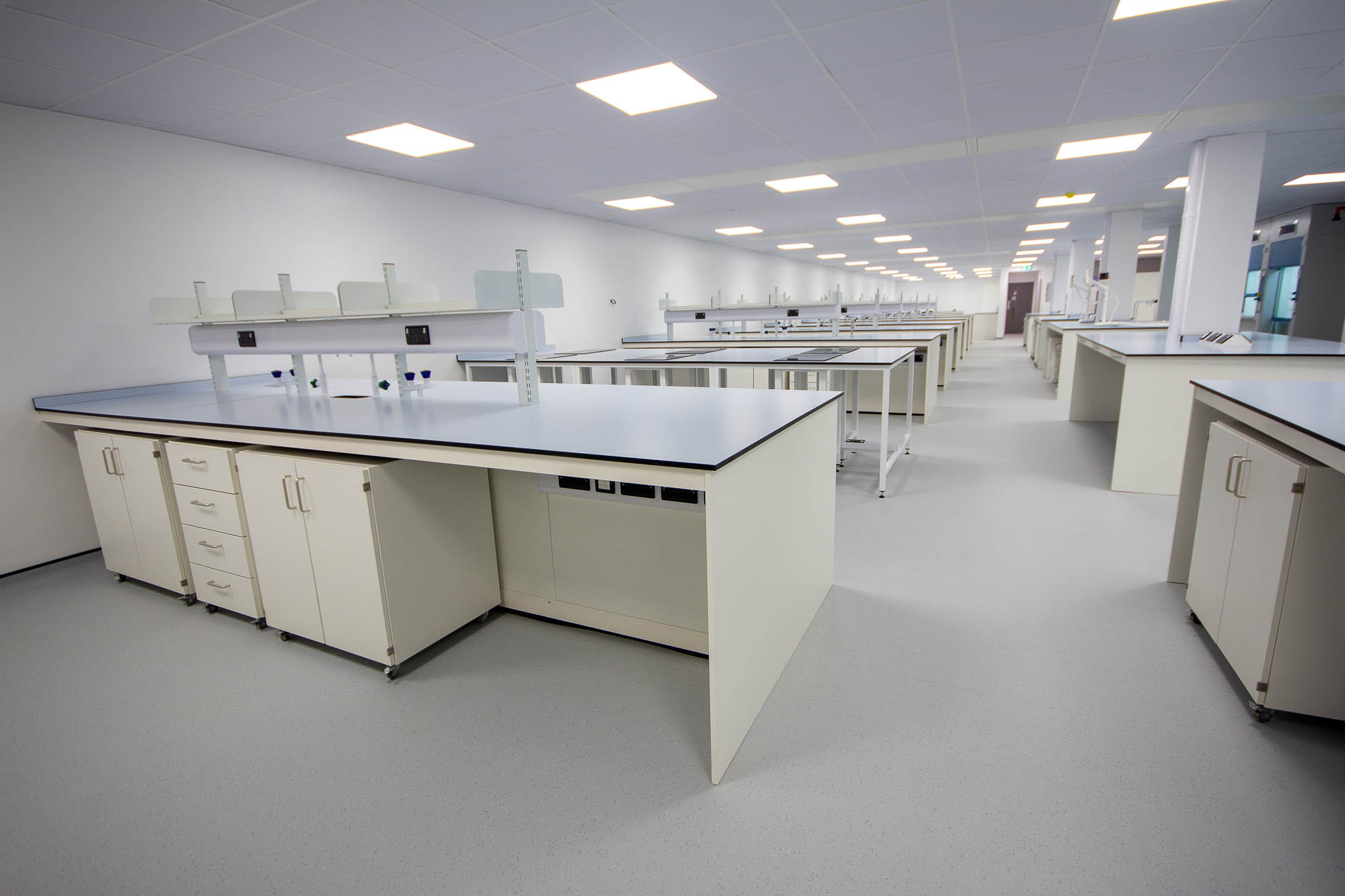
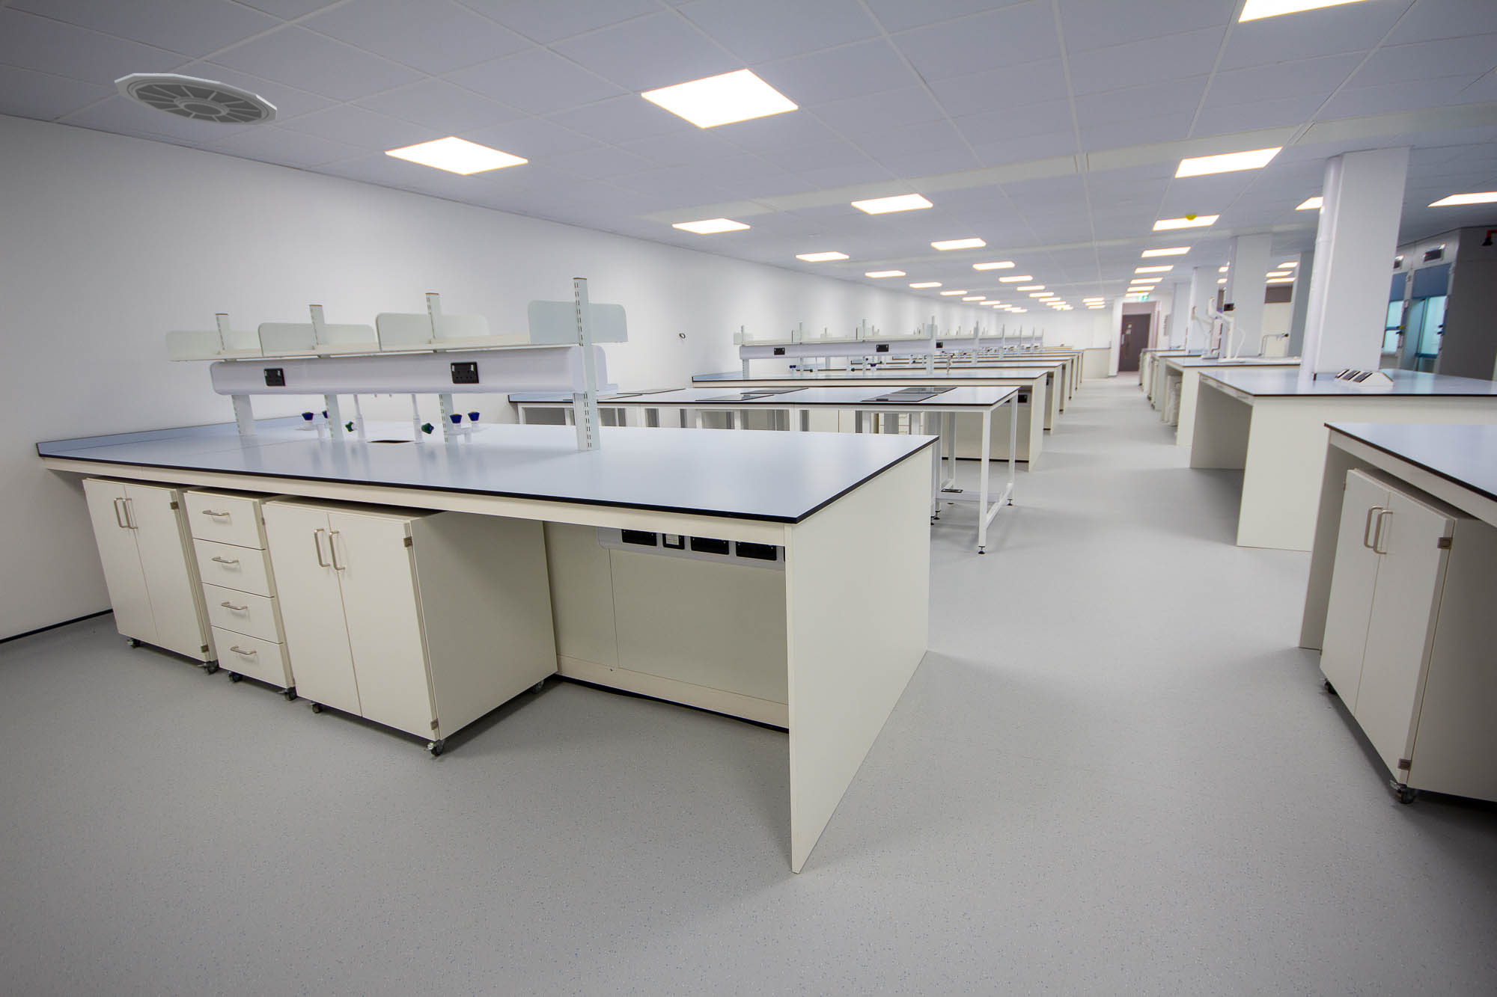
+ ceiling vent (201, 103)
